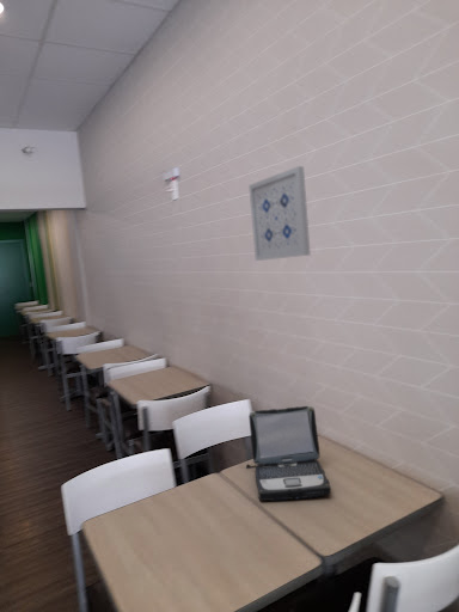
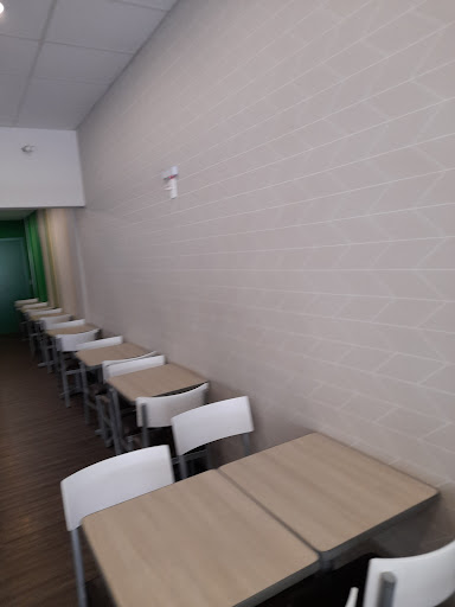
- laptop (286, 448)
- wall art (277, 218)
